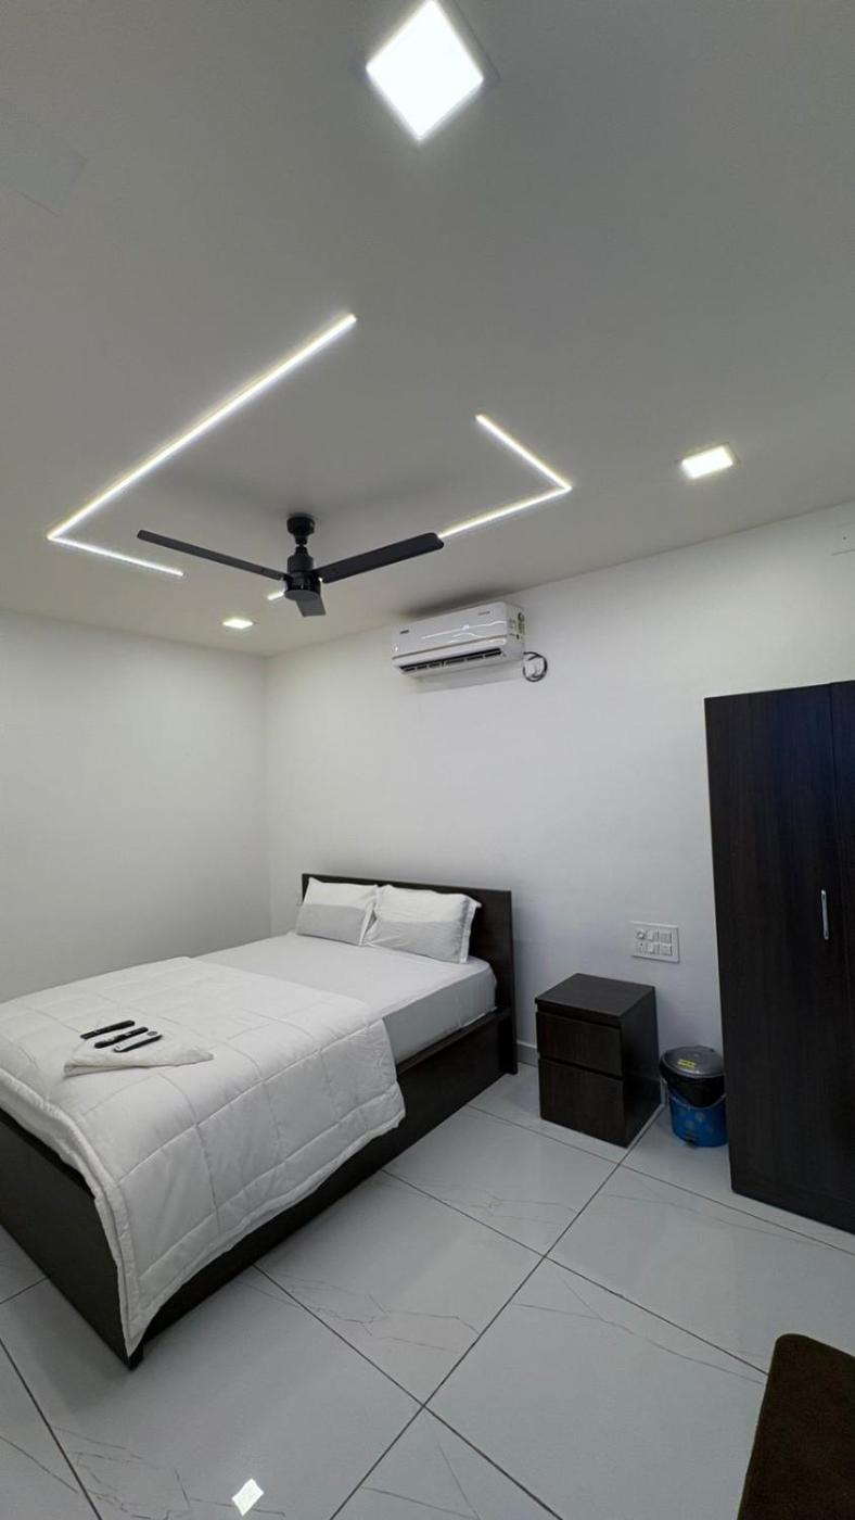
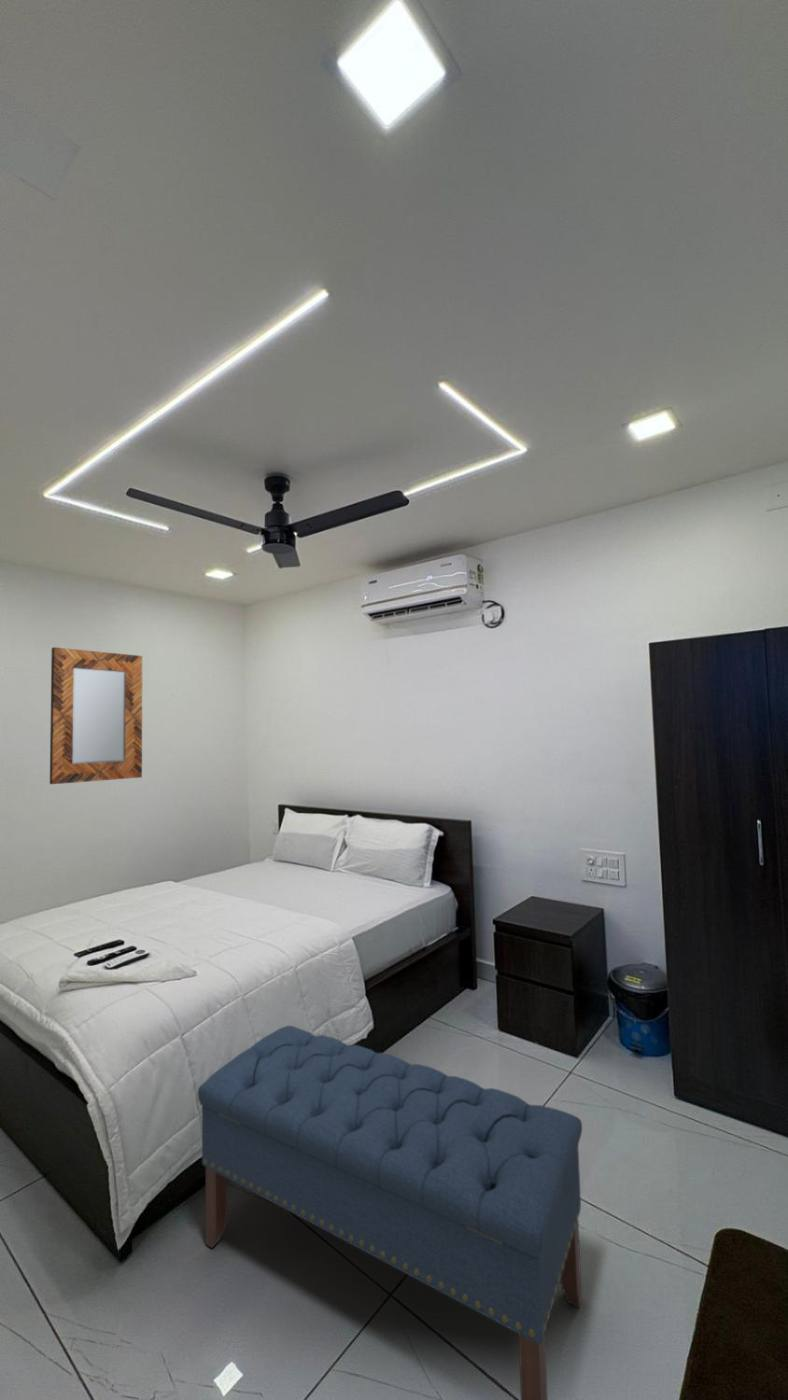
+ home mirror (99, 715)
+ bench (380, 1178)
